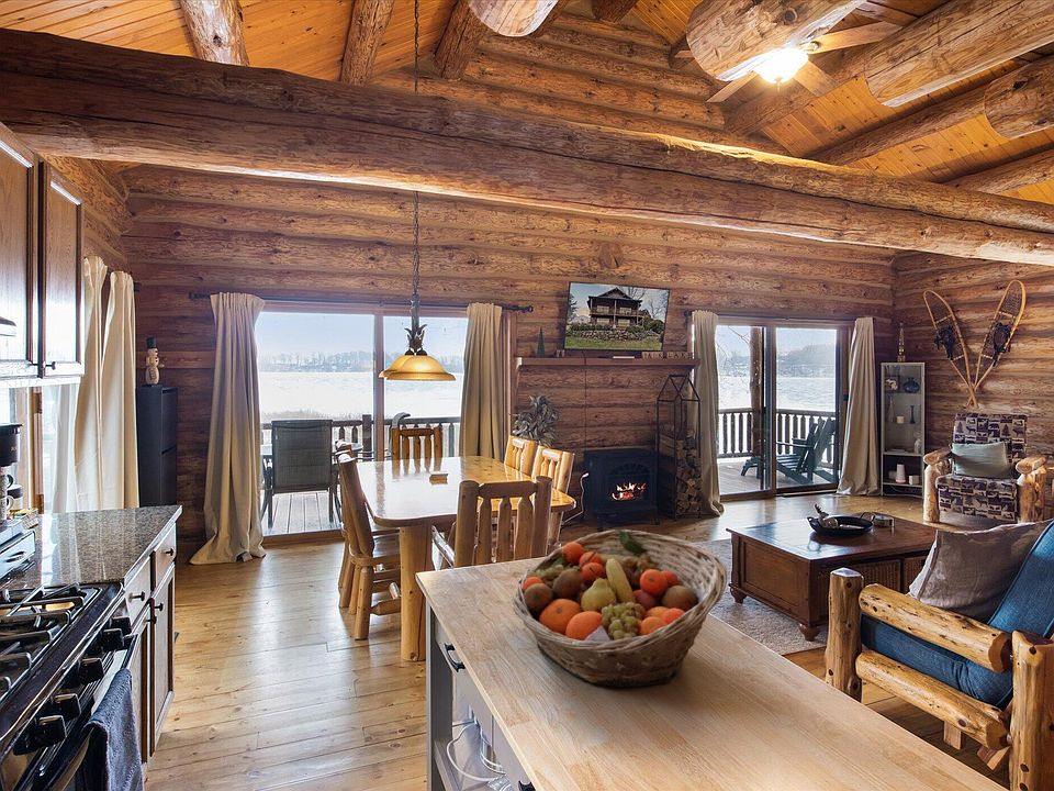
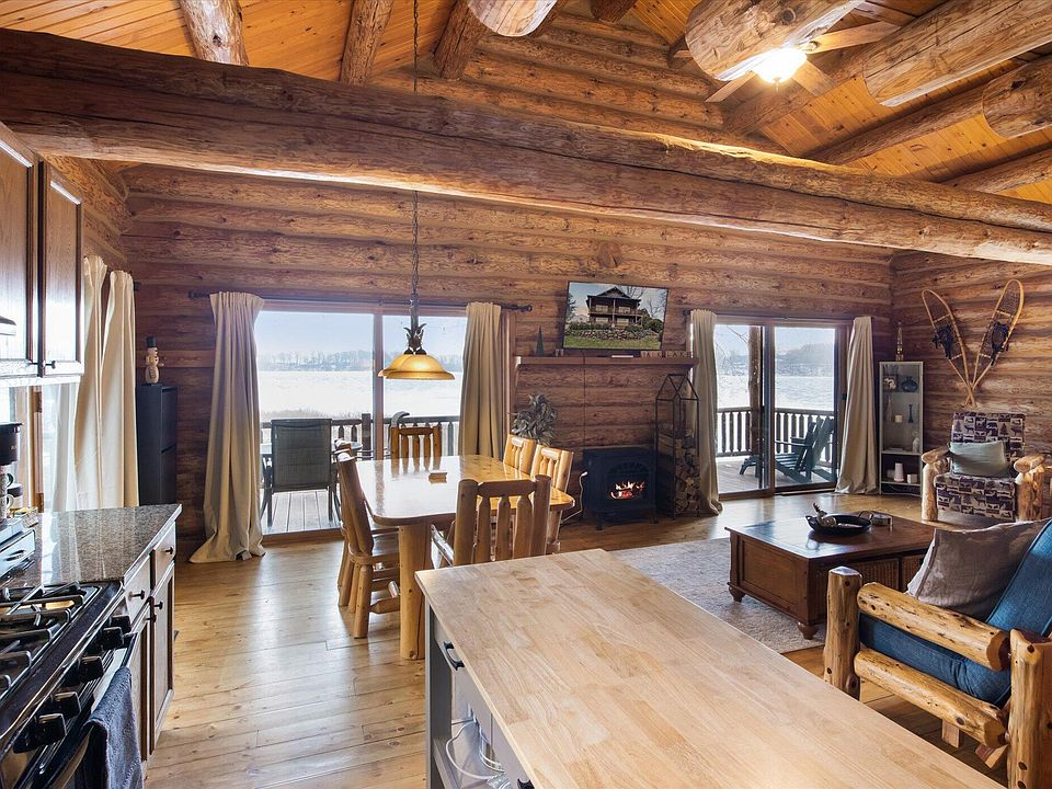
- fruit basket (614, 598)
